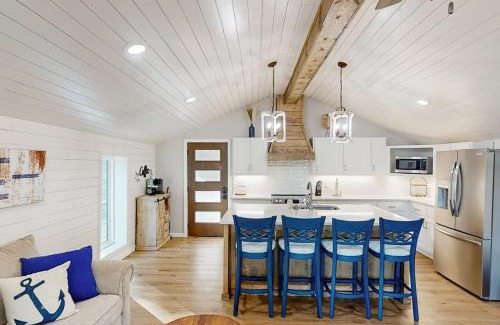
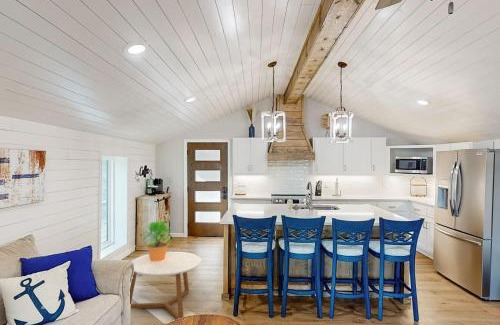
+ potted plant (157, 238)
+ coffee table (165, 275)
